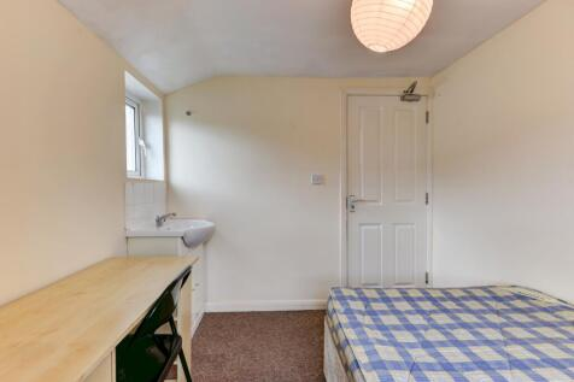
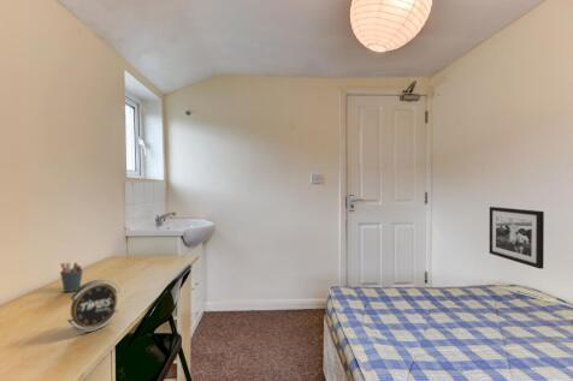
+ alarm clock (95, 304)
+ picture frame (513, 234)
+ pen holder (71, 274)
